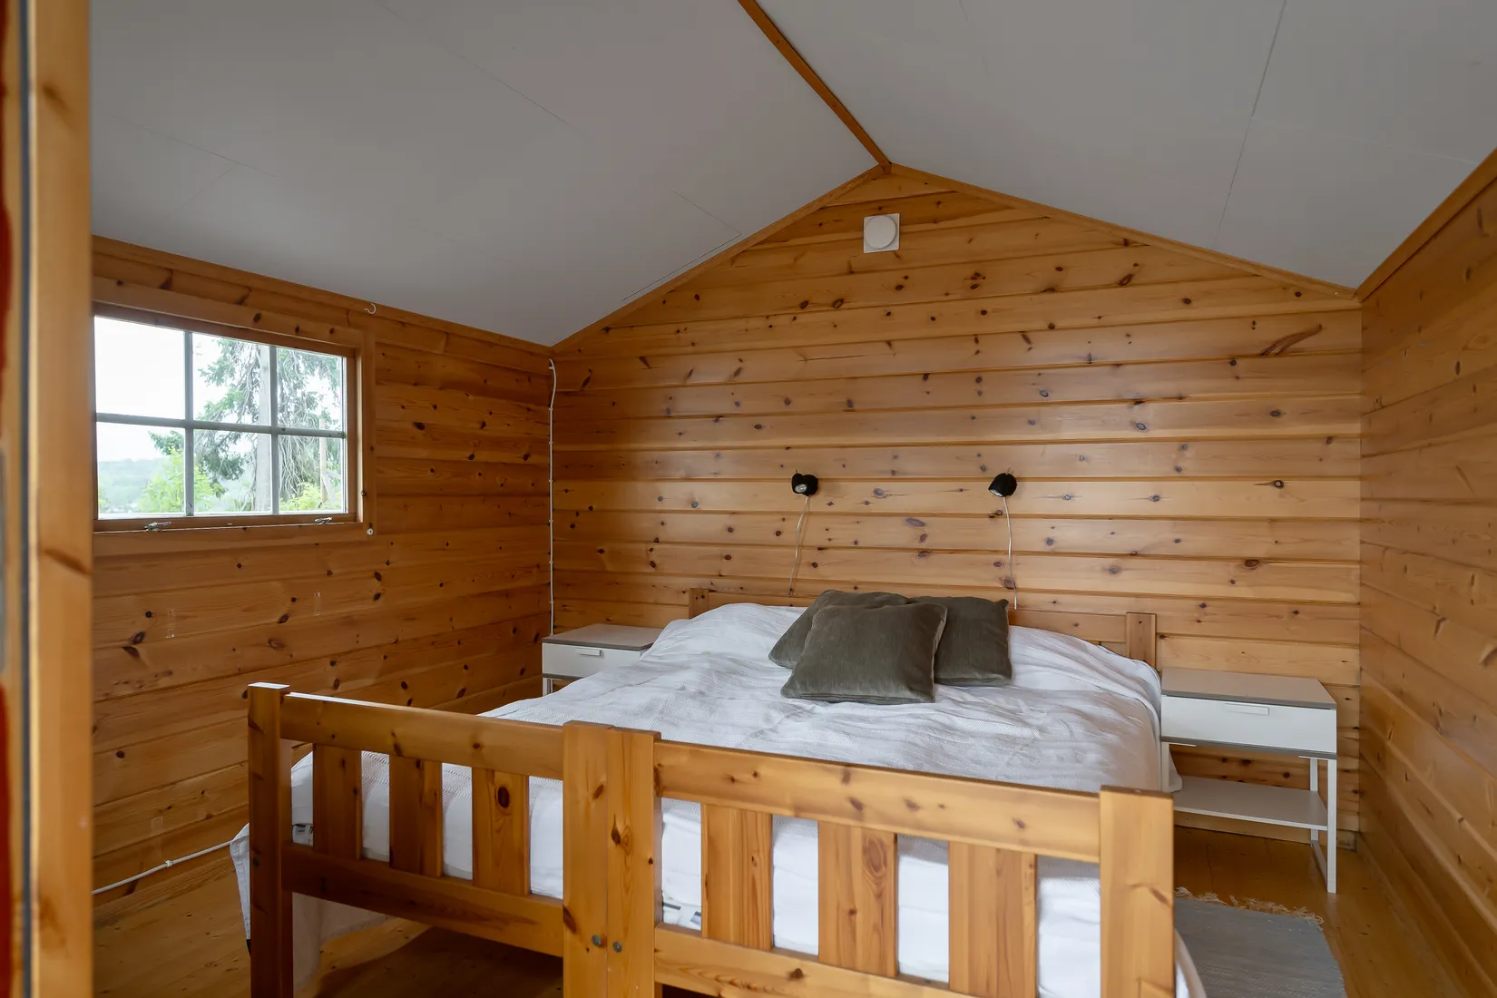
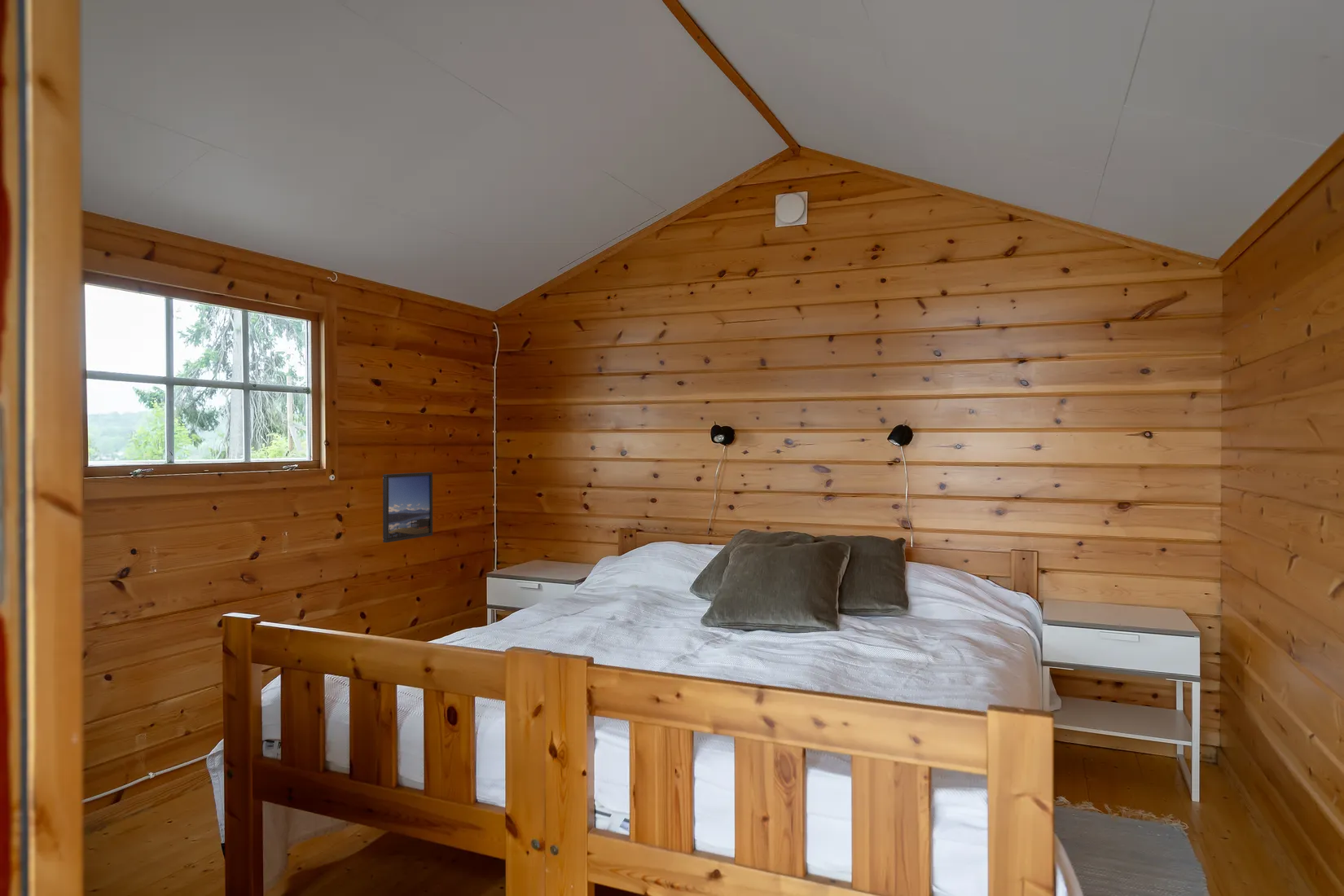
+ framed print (408, 506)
